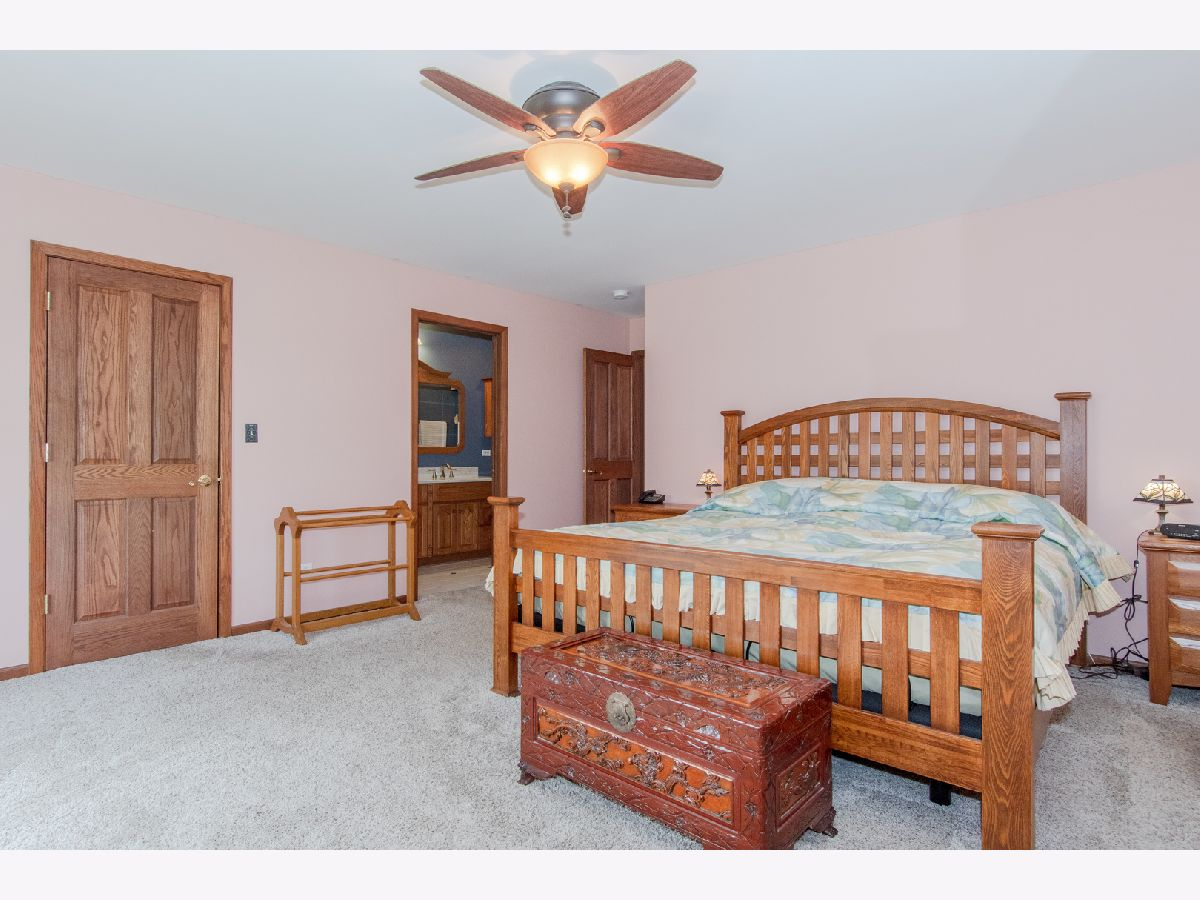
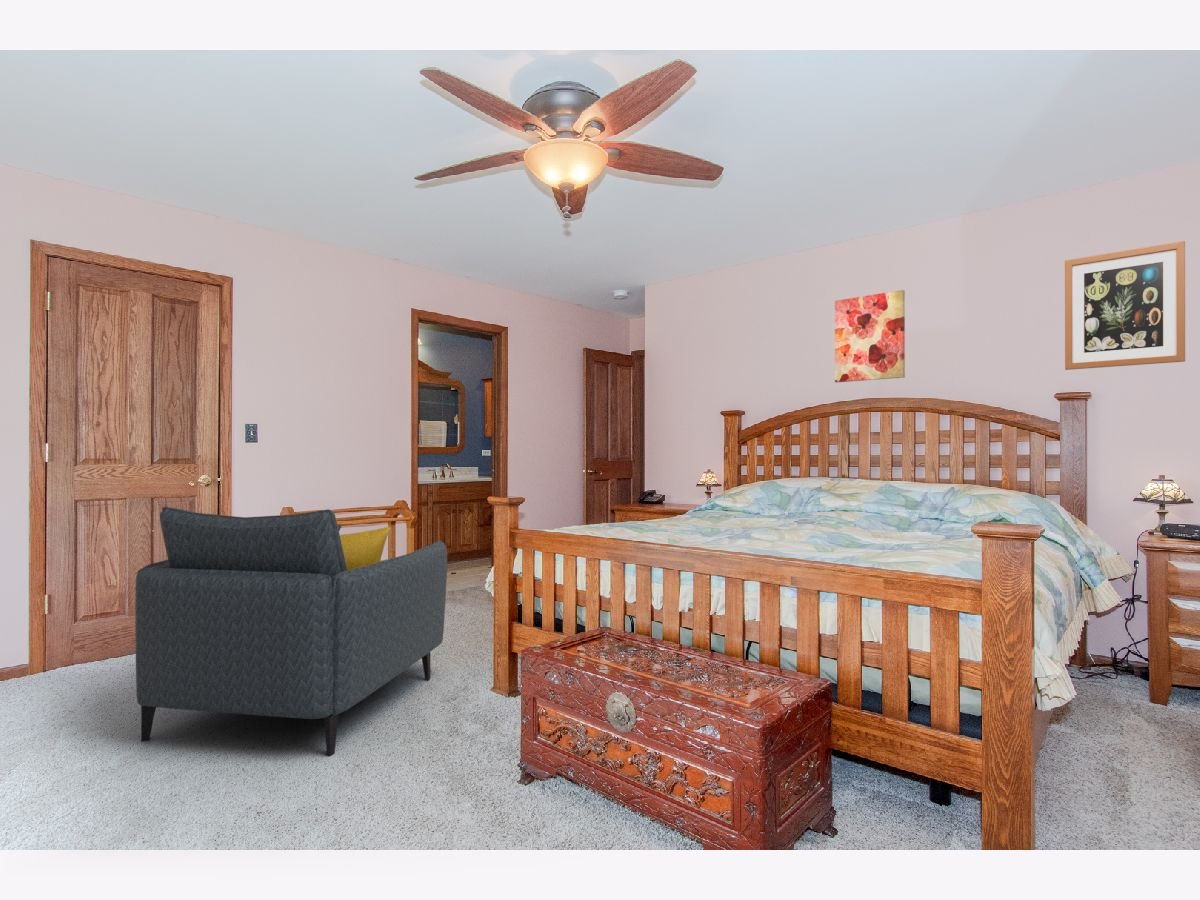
+ armchair (306, 602)
+ wall art (1122, 308)
+ wall art (868, 337)
